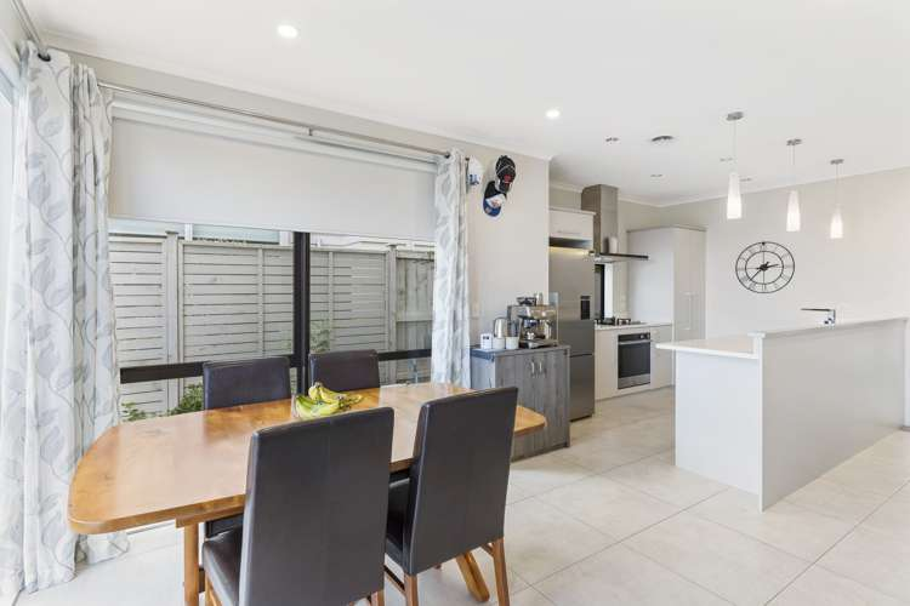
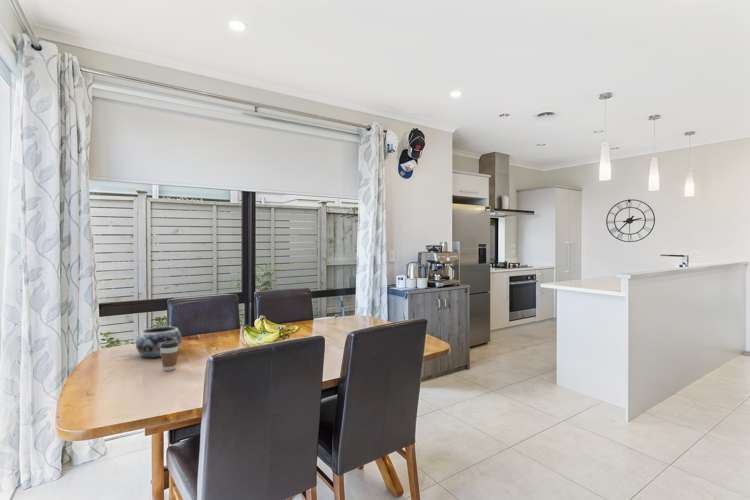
+ decorative bowl (159, 341)
+ coffee cup (169, 355)
